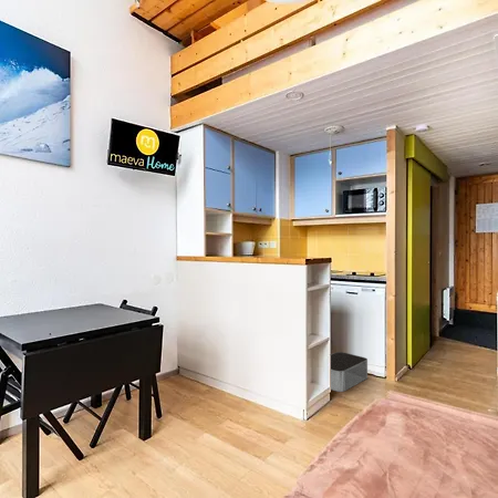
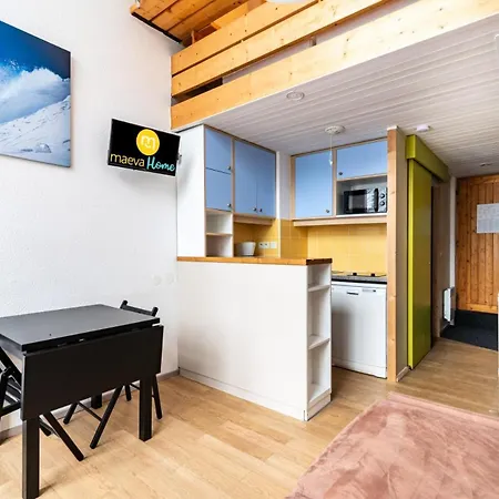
- storage bin (340, 370)
